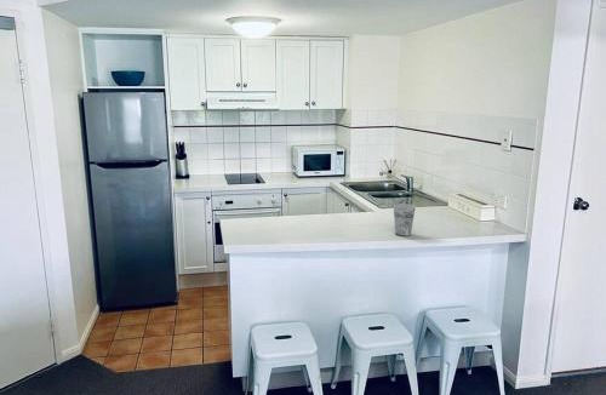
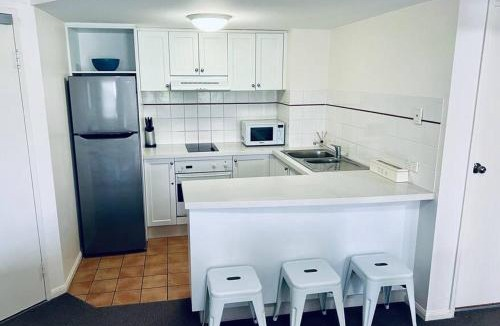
- cup (404, 219)
